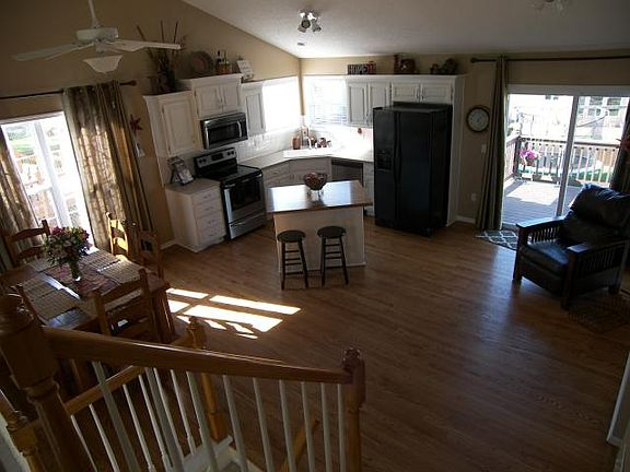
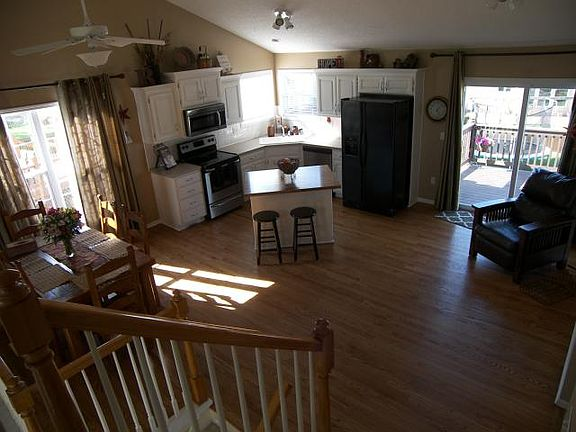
+ tissue box (21, 246)
